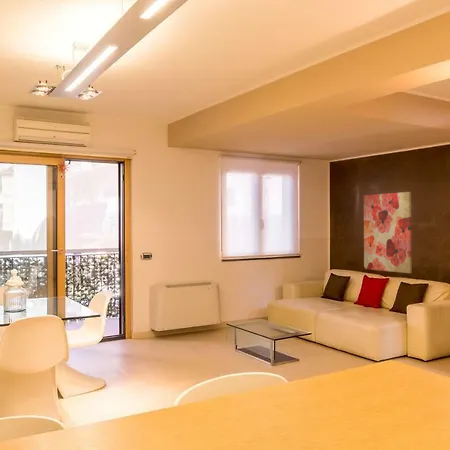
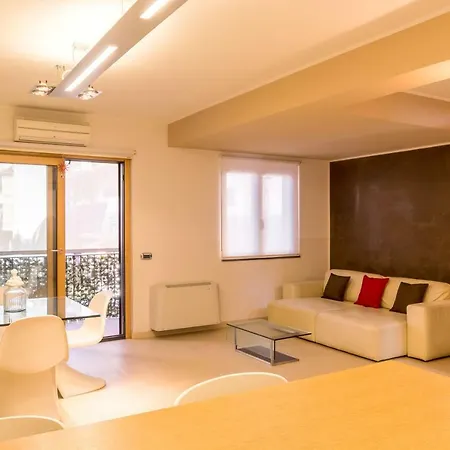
- wall art (386, 232)
